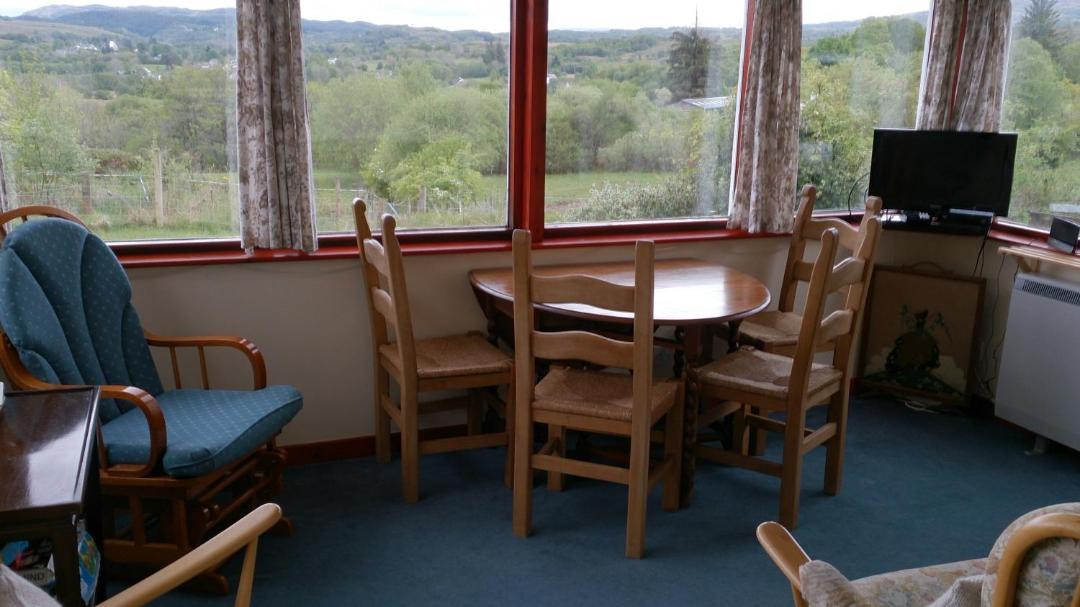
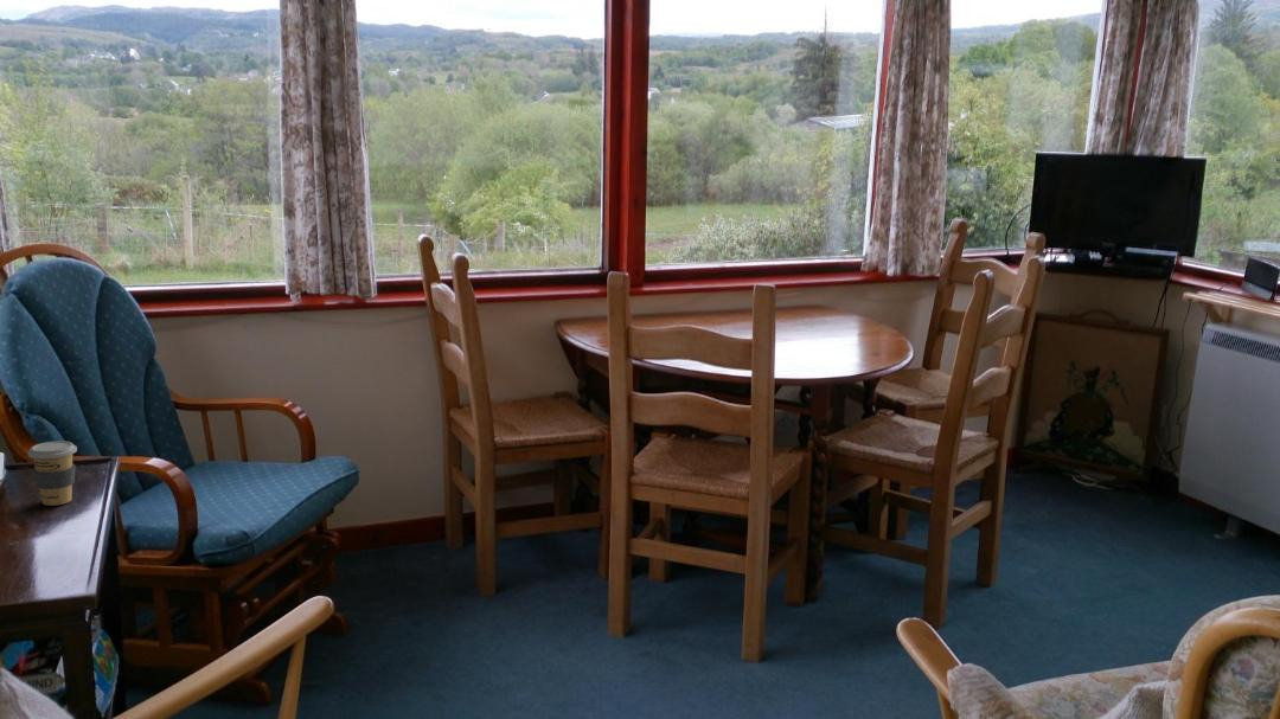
+ coffee cup (55, 473)
